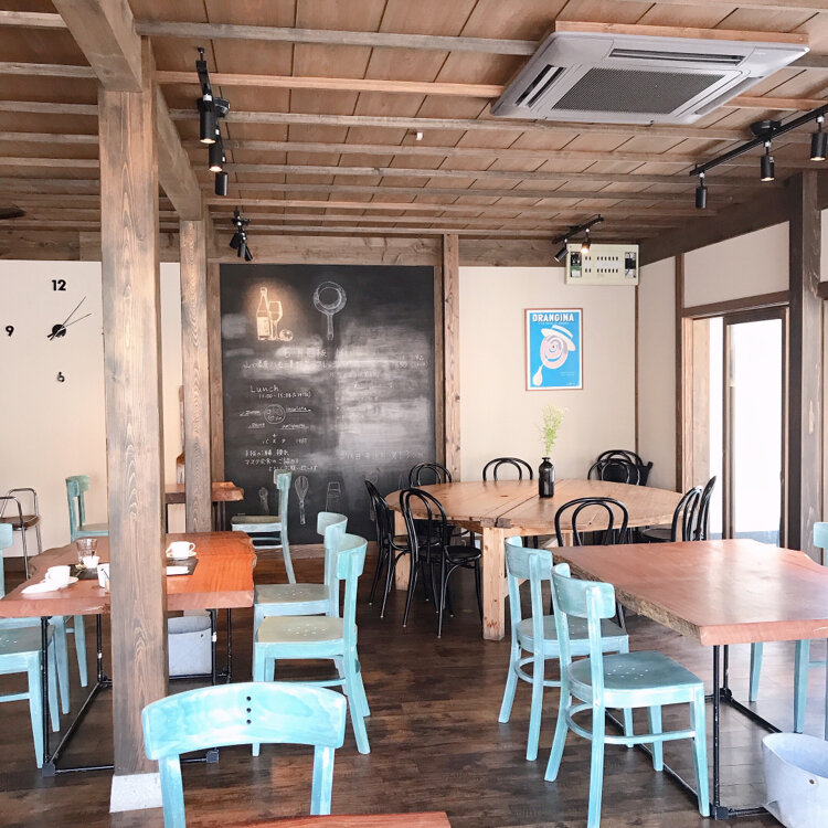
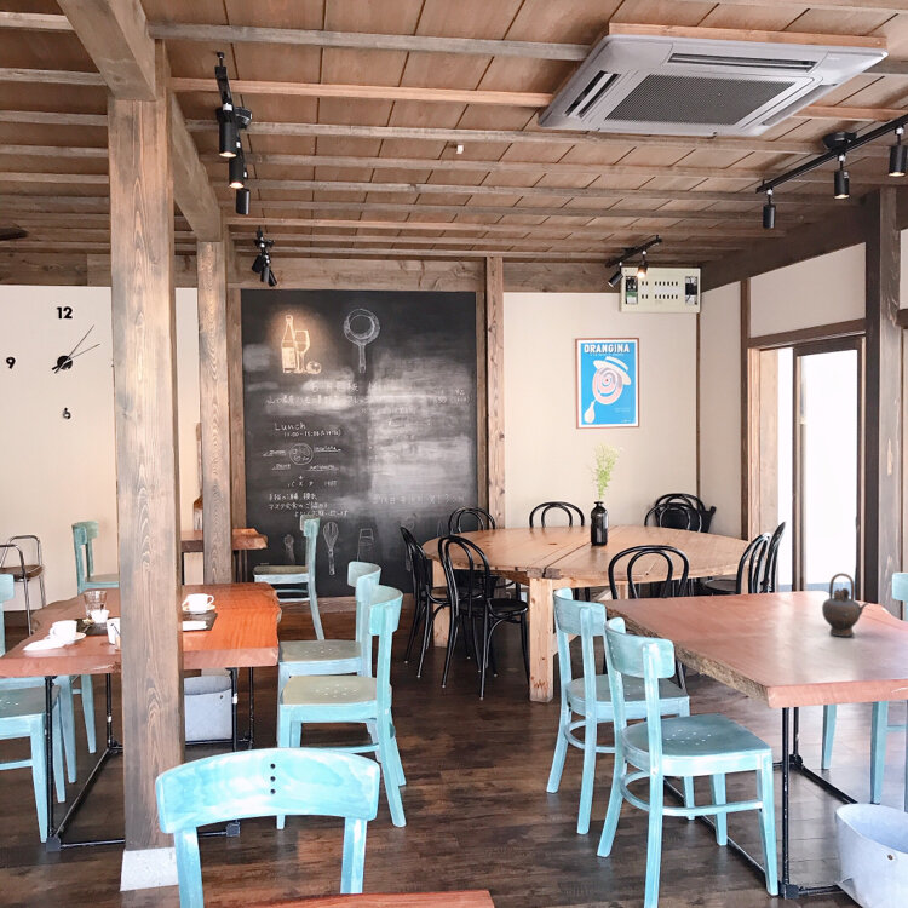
+ teapot (845, 604)
